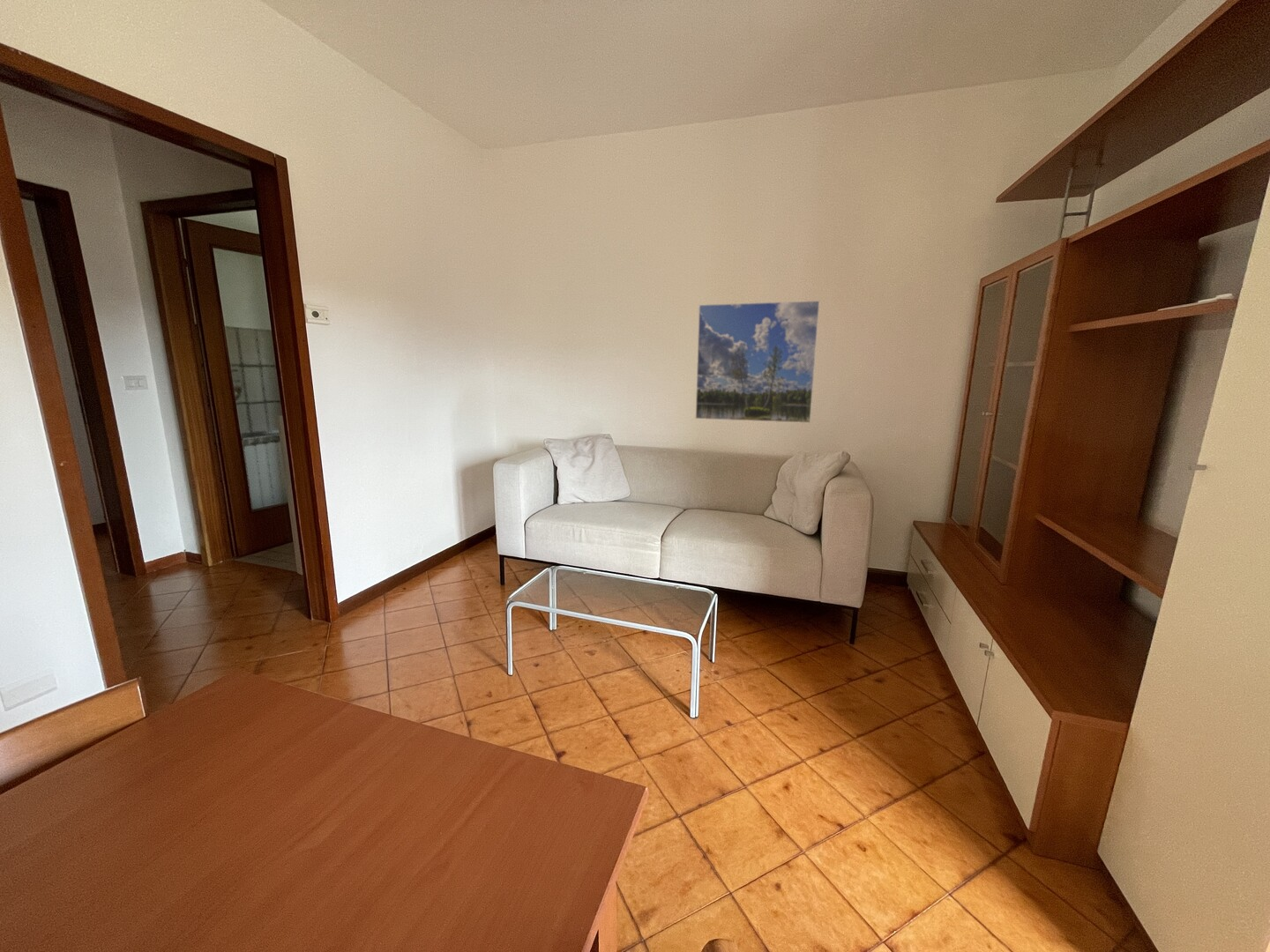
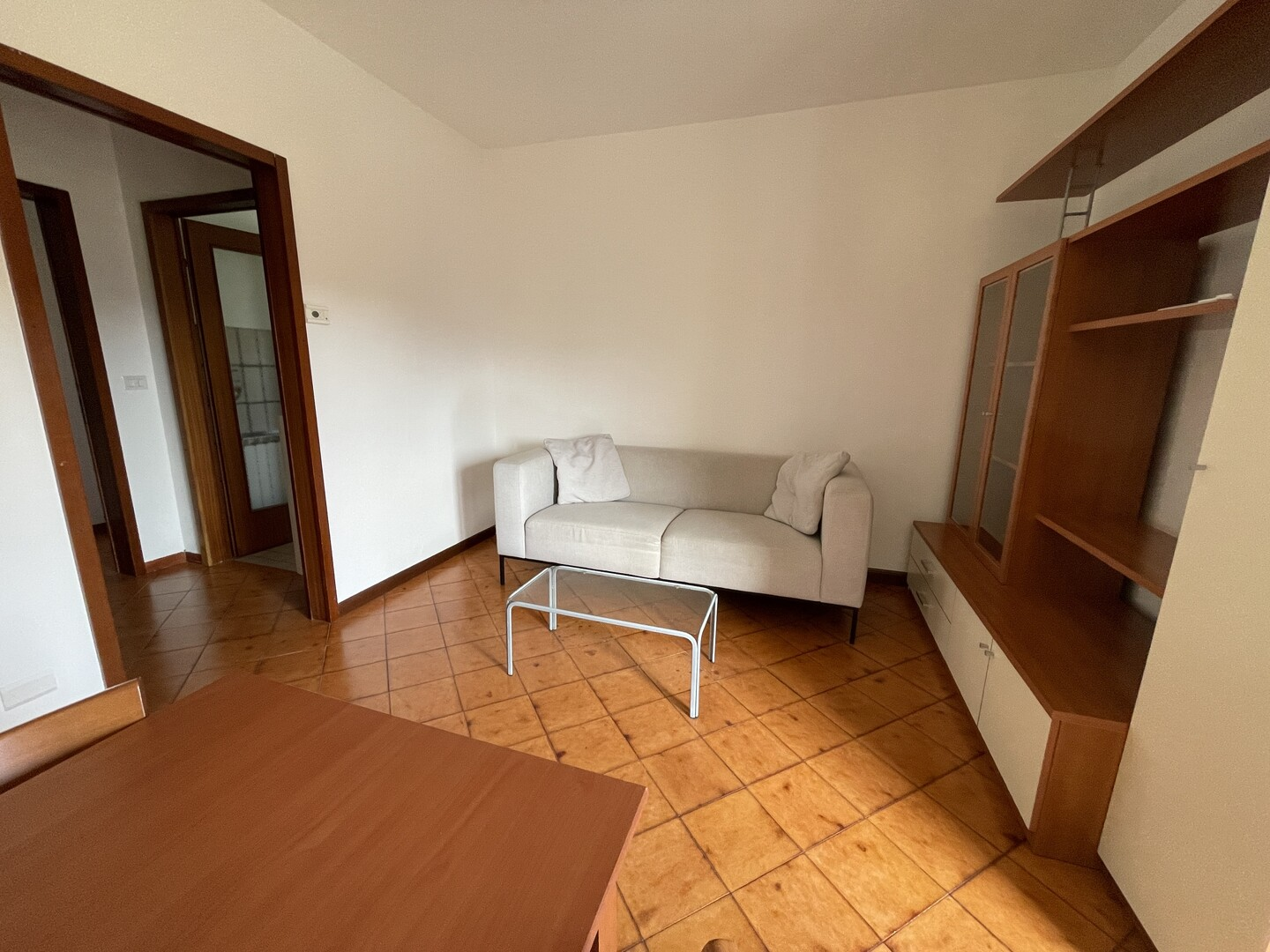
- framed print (754, 363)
